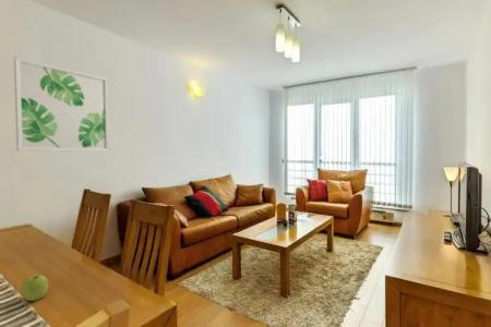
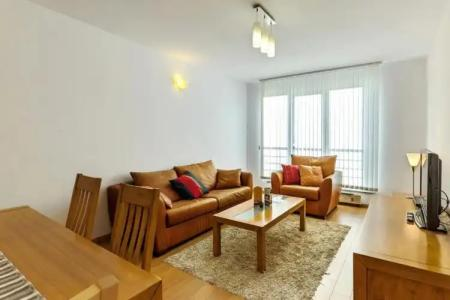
- wall art (67, 110)
- fruit (35, 286)
